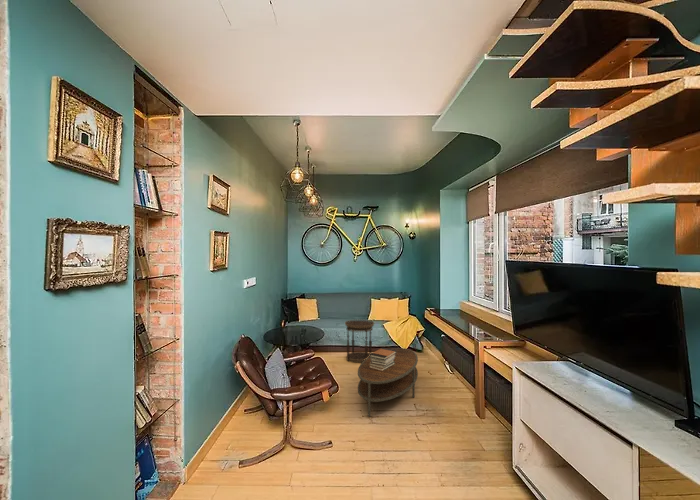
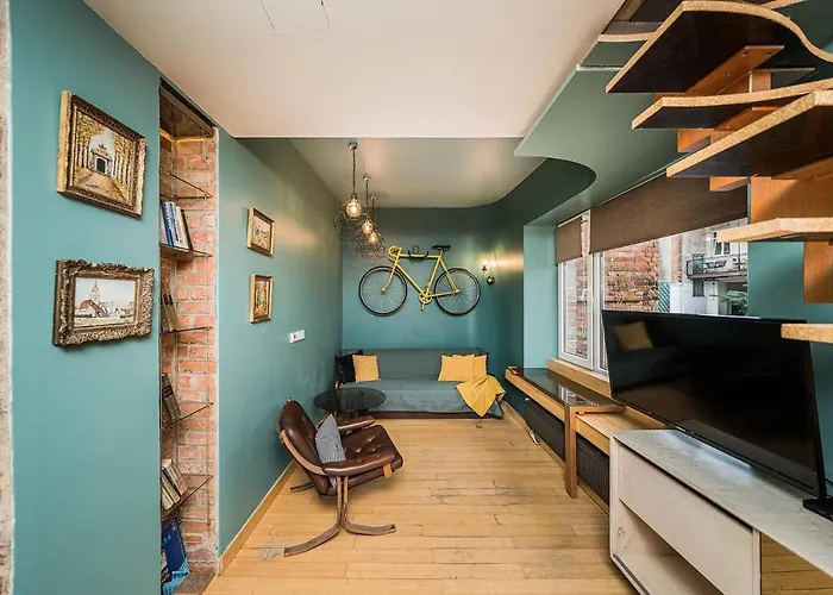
- coffee table (389, 377)
- book stack (383, 358)
- side table (353, 340)
